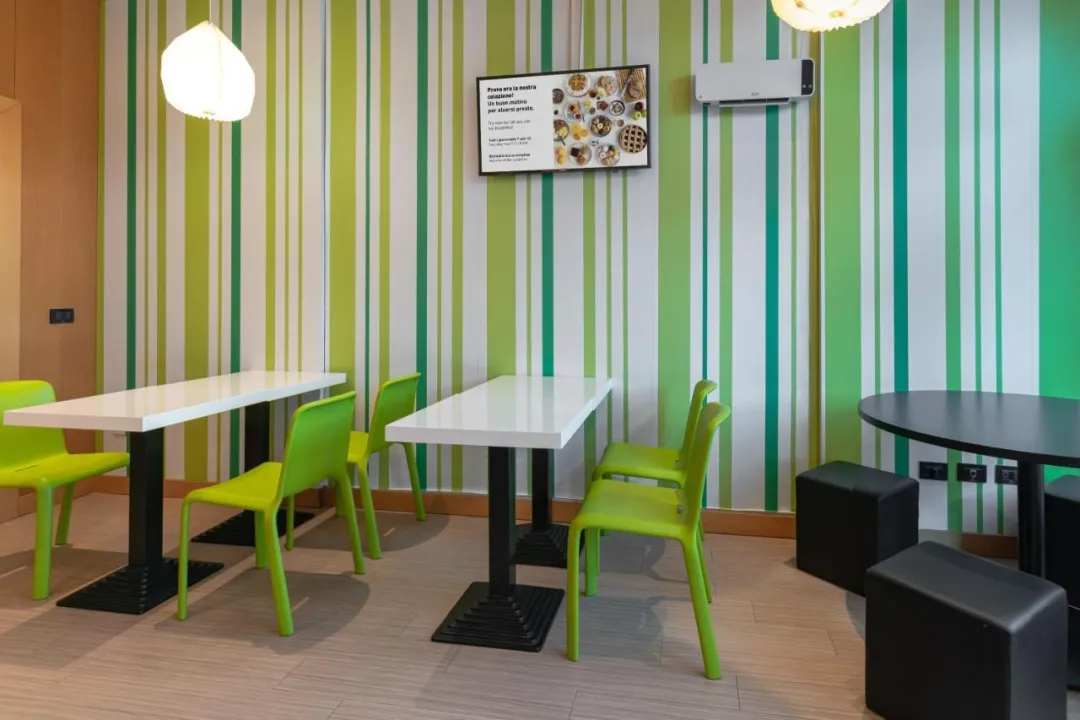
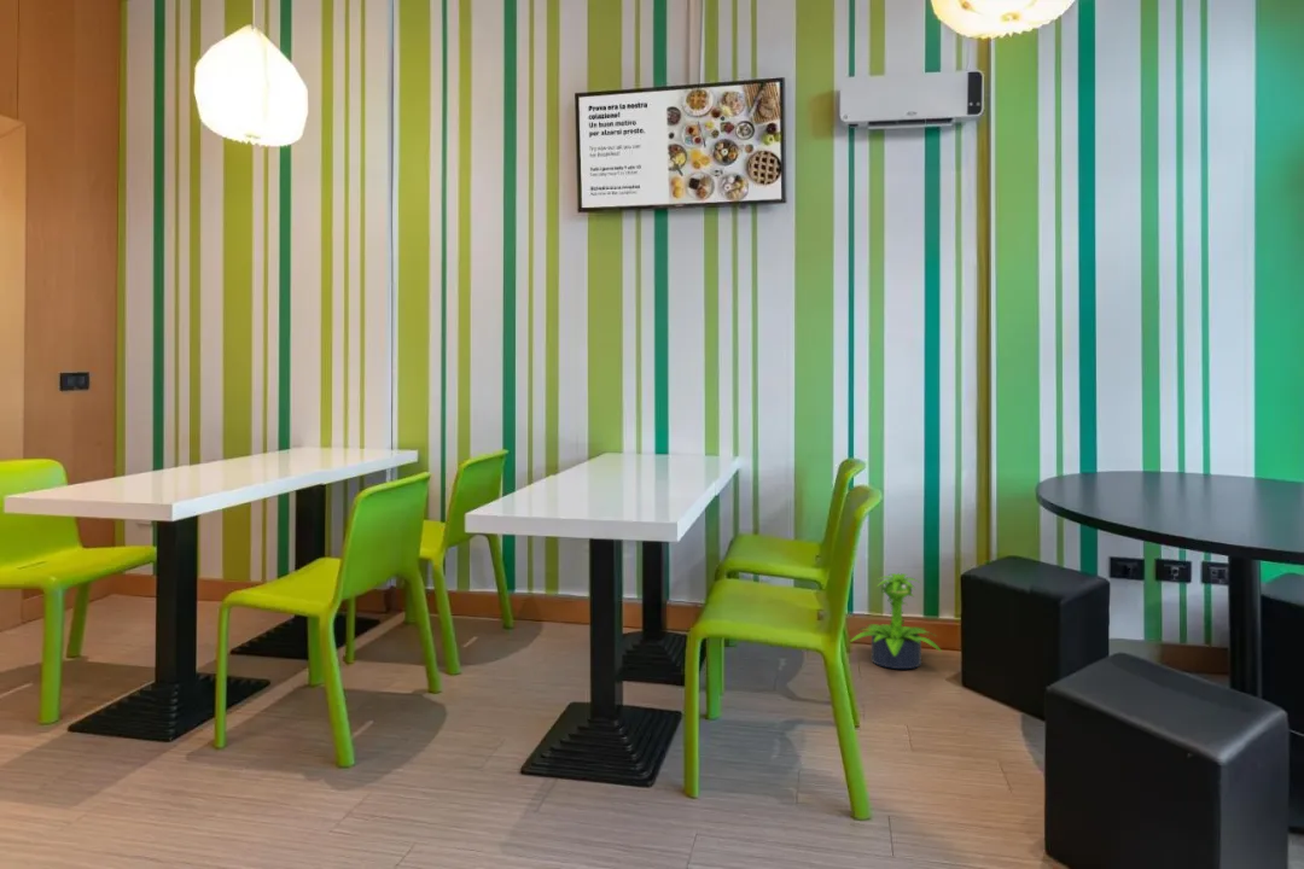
+ potted plant (893, 616)
